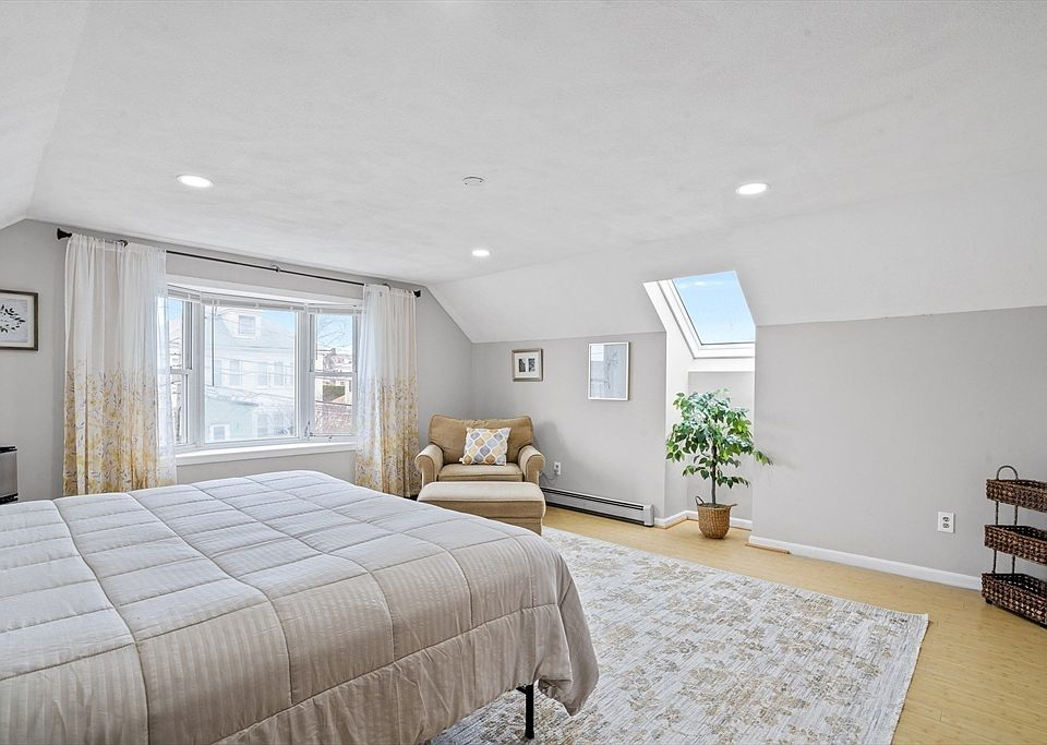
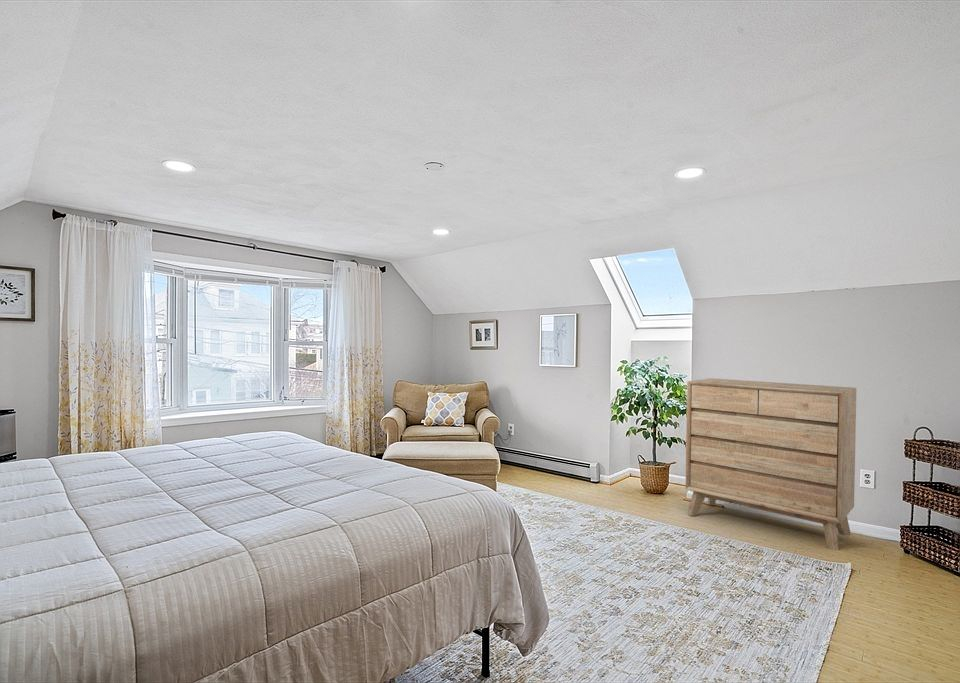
+ dresser (766, 454)
